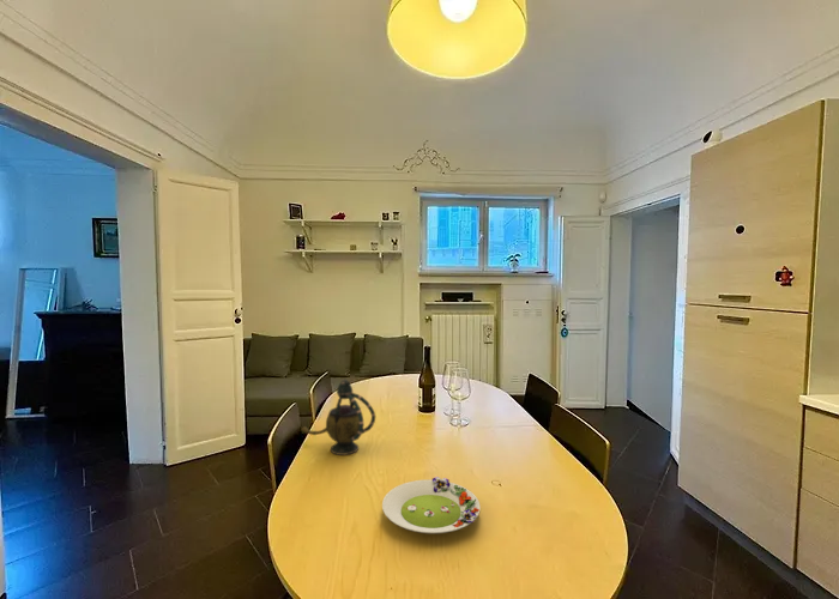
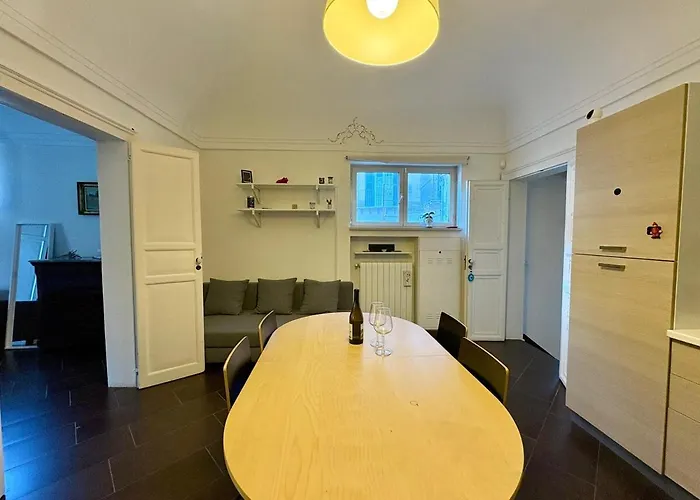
- teapot (334, 412)
- salad plate (430, 506)
